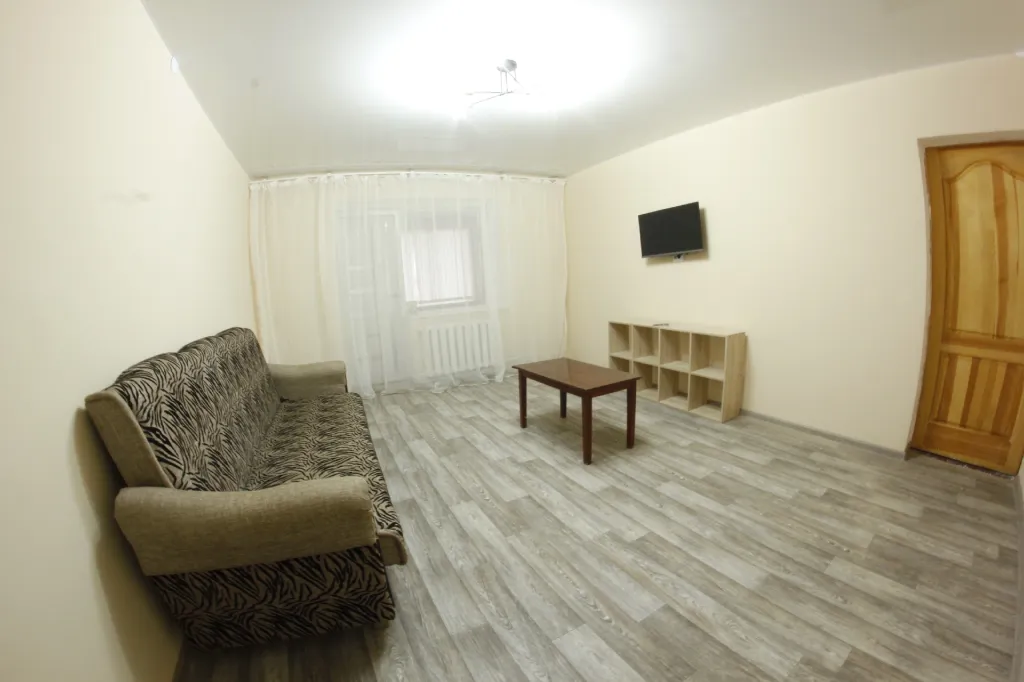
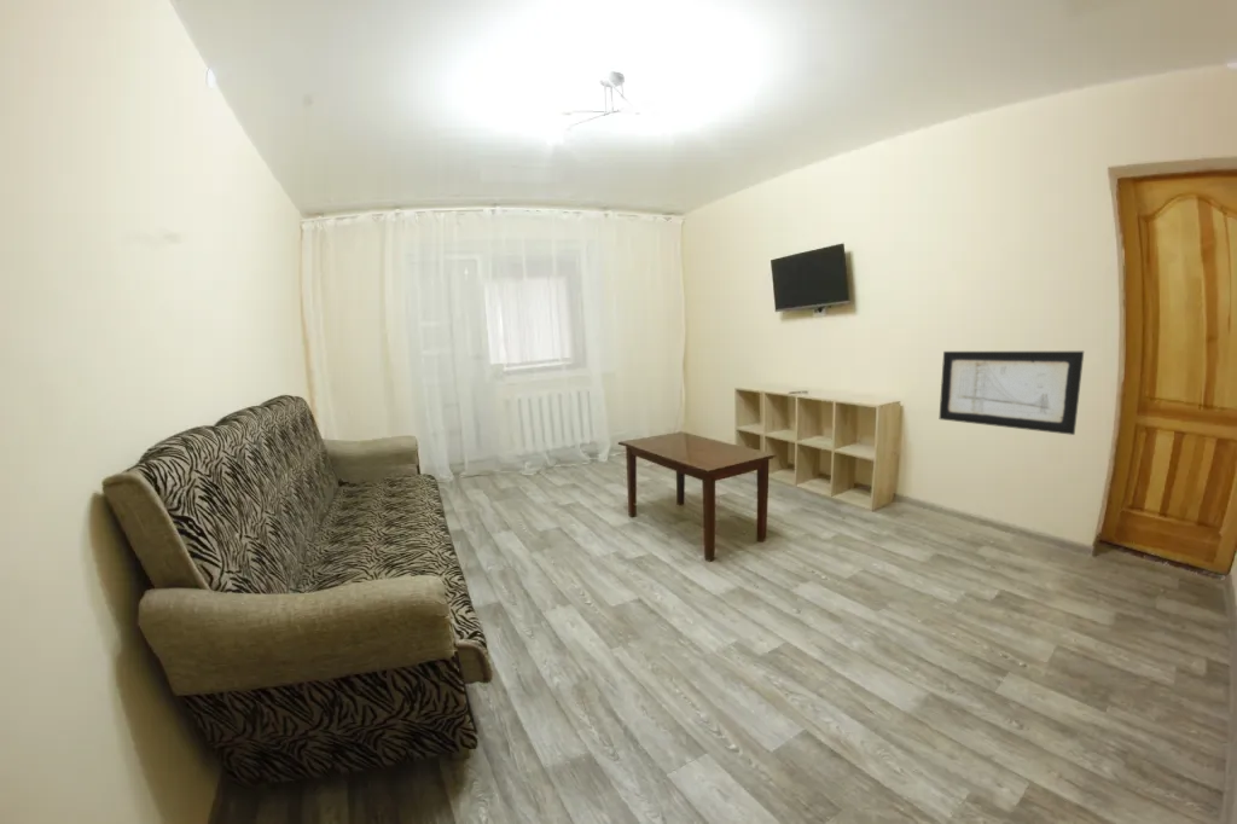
+ wall art (1003, 389)
